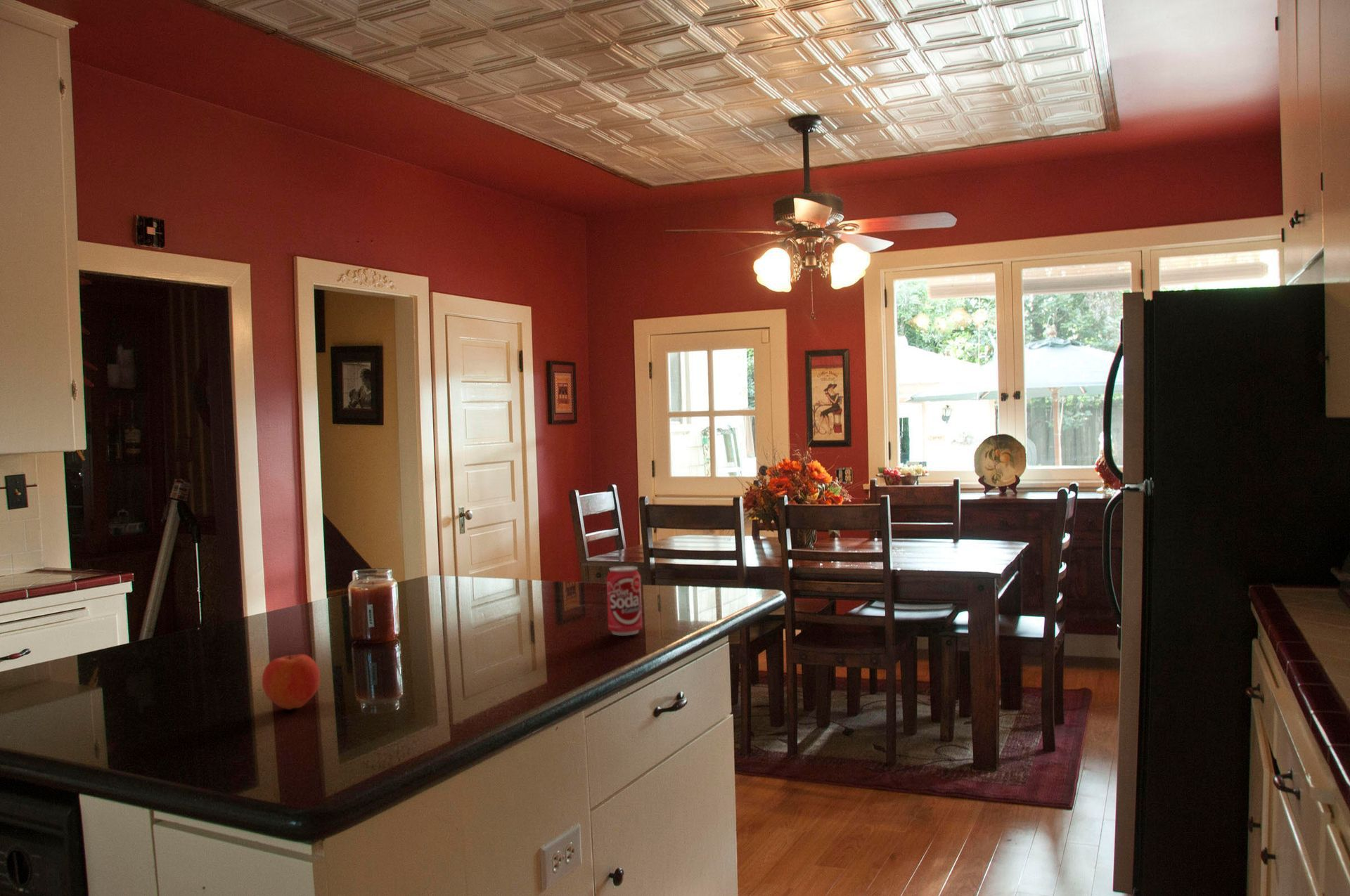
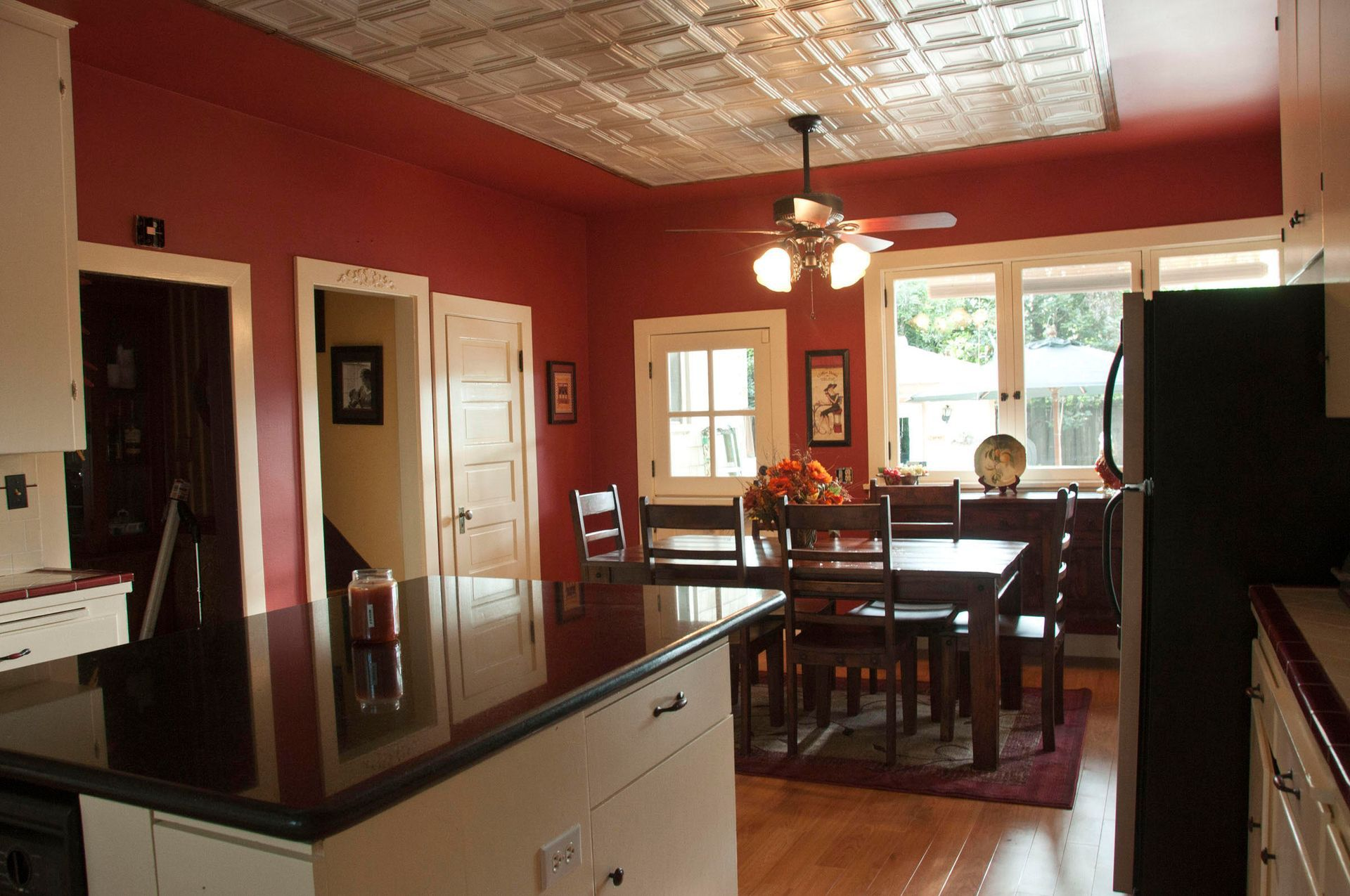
- apple (290, 679)
- beverage can (624, 600)
